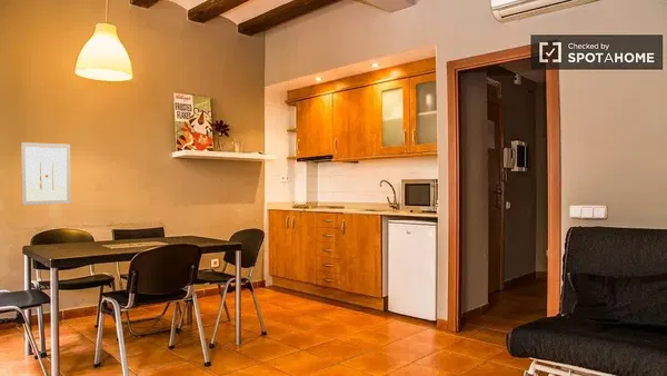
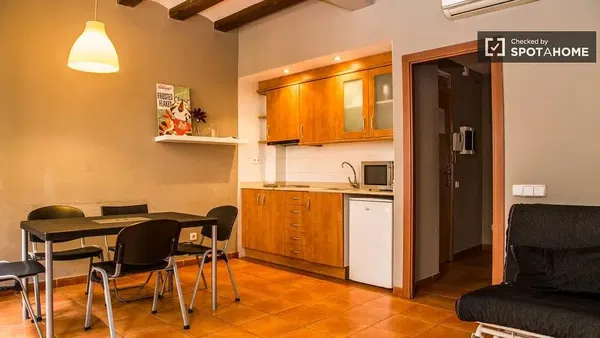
- wall art (47, 174)
